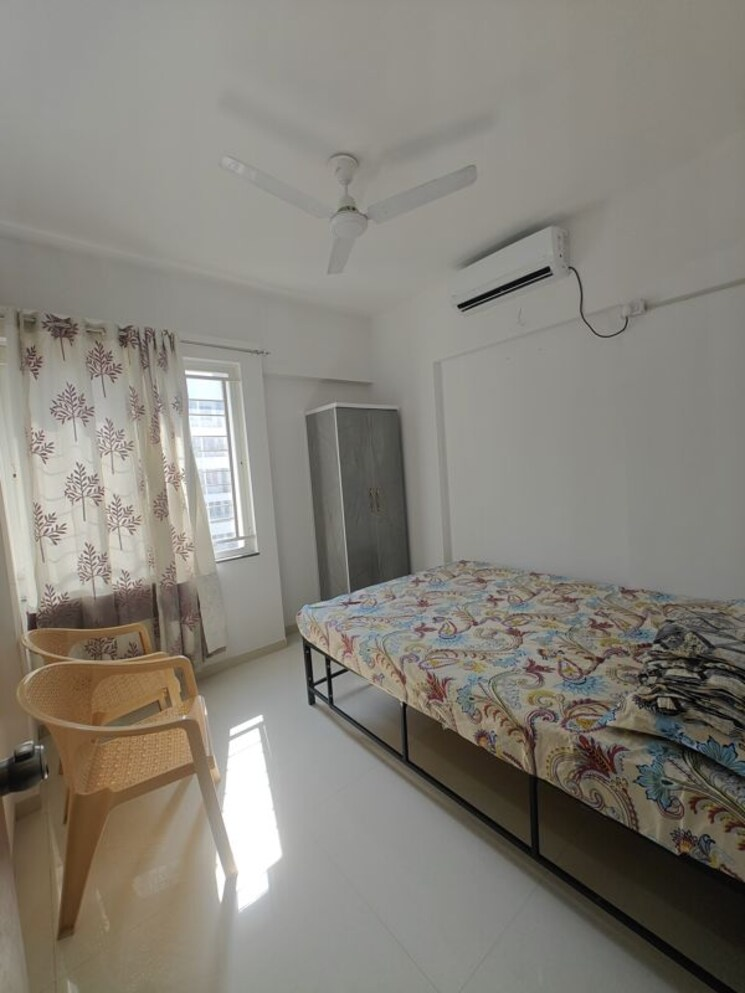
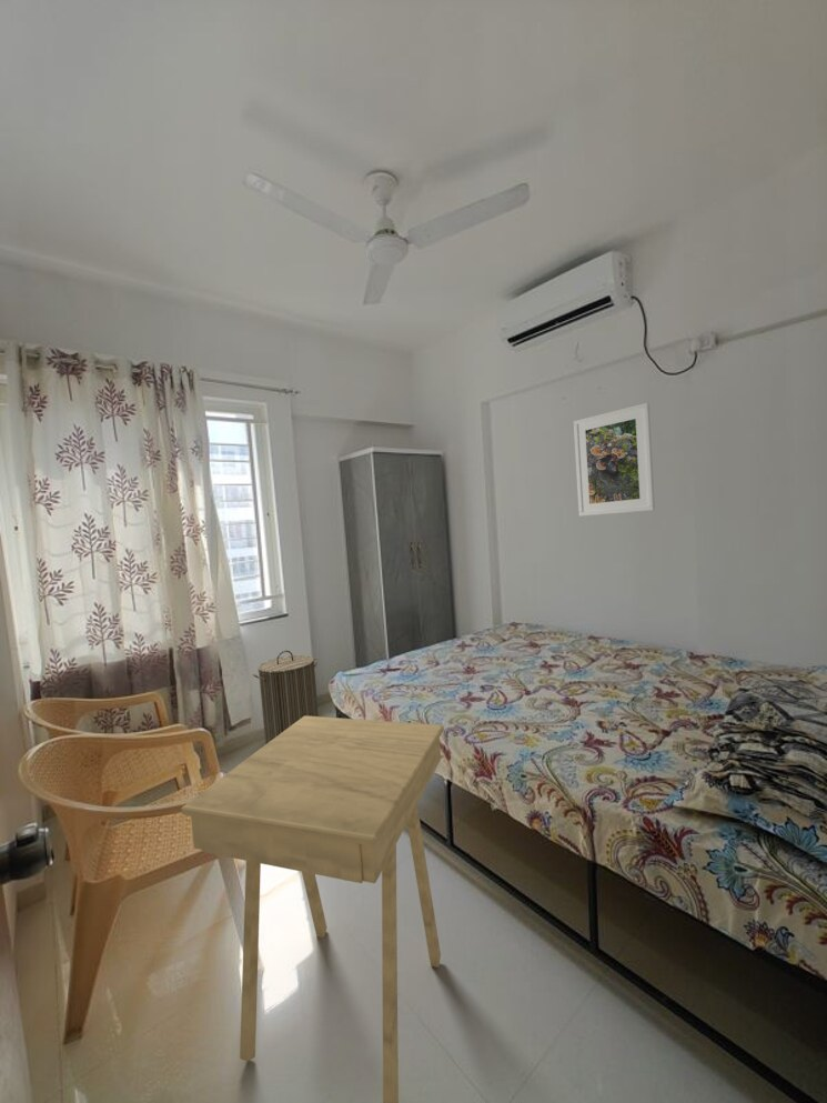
+ laundry hamper (289, 694)
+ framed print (612, 463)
+ side table (341, 879)
